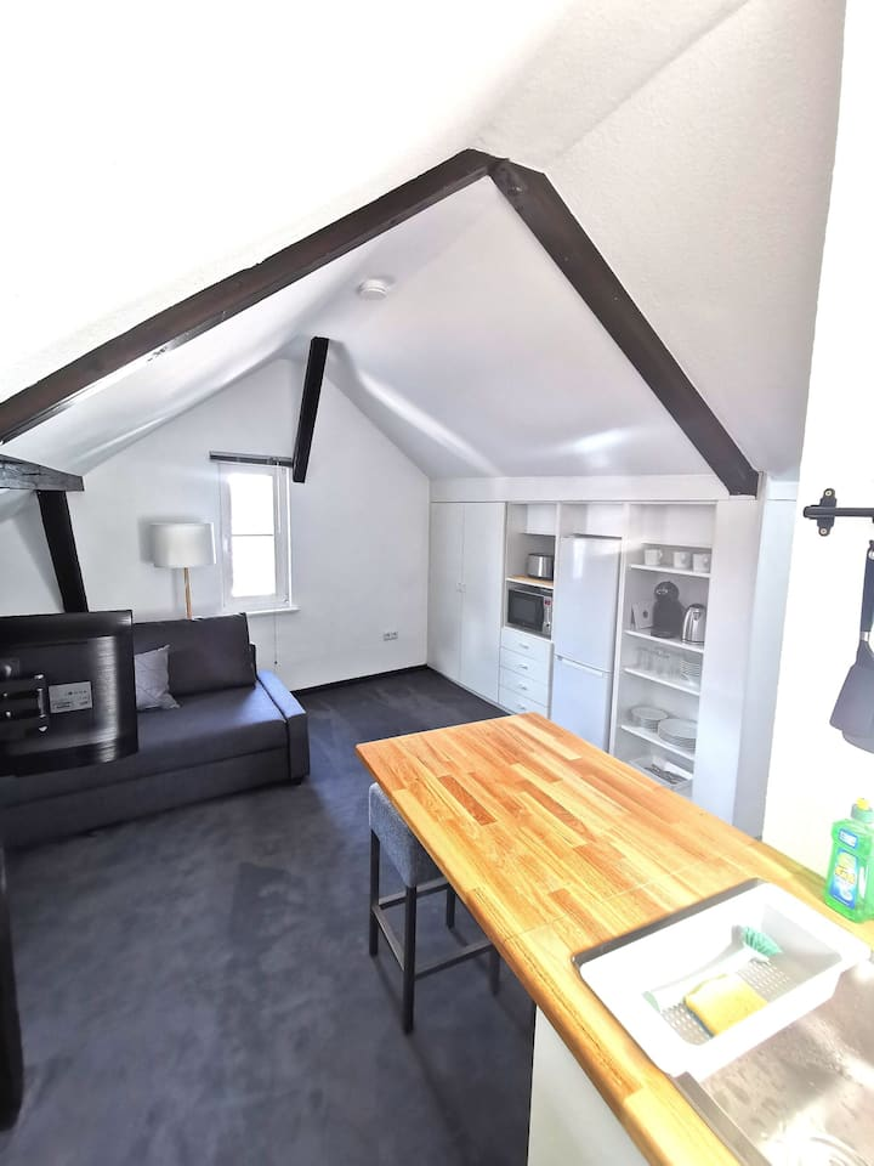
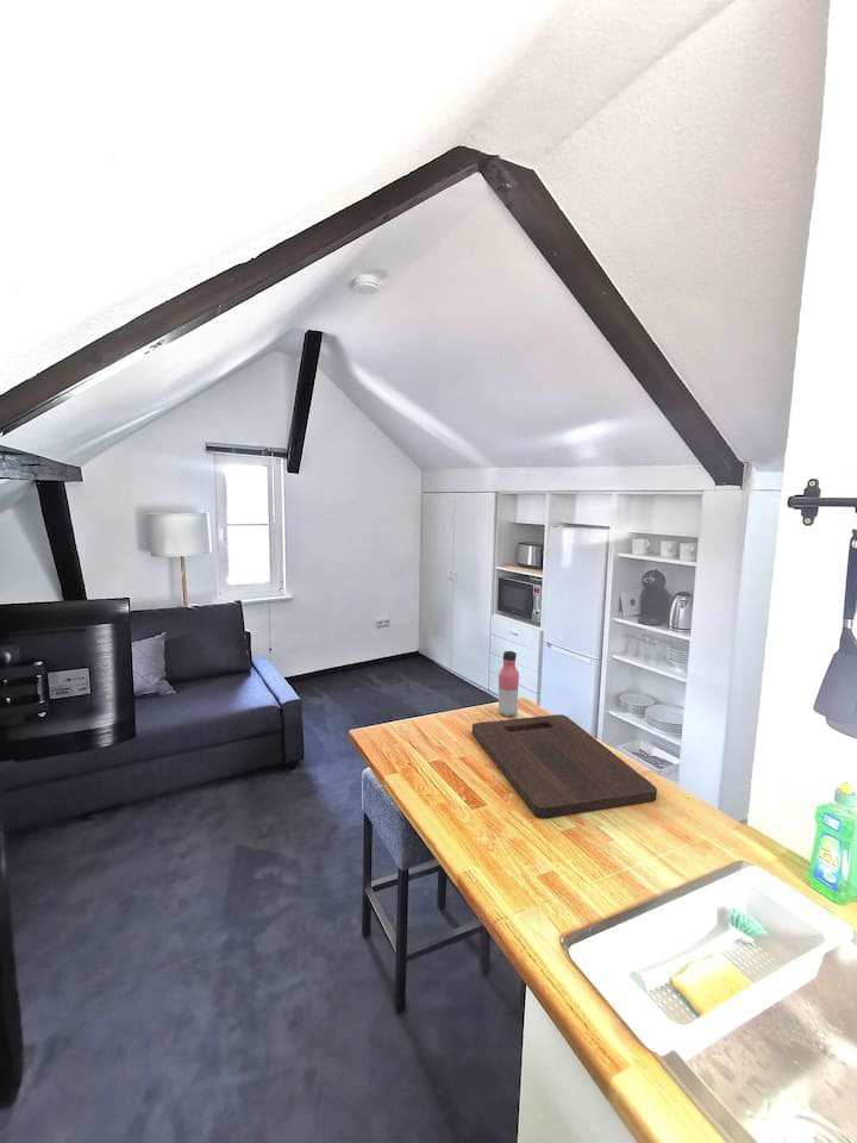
+ cutting board (552, 756)
+ water bottle (508, 682)
